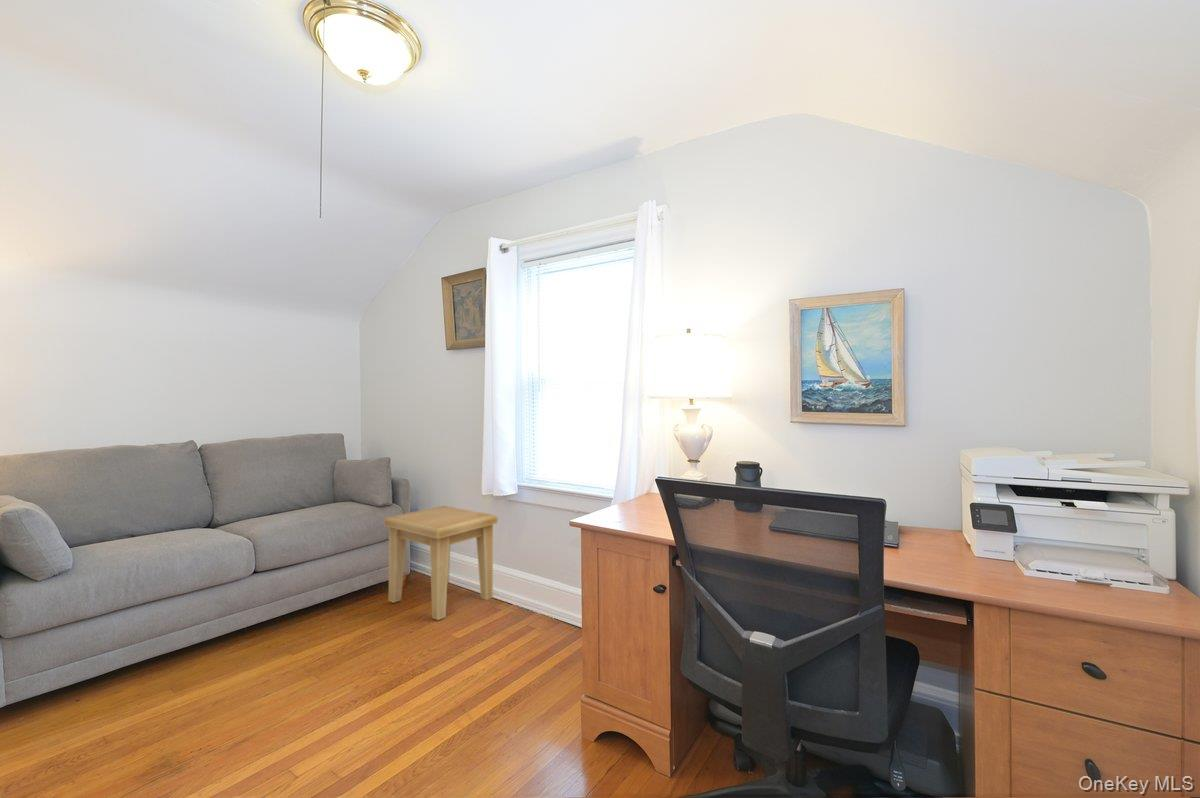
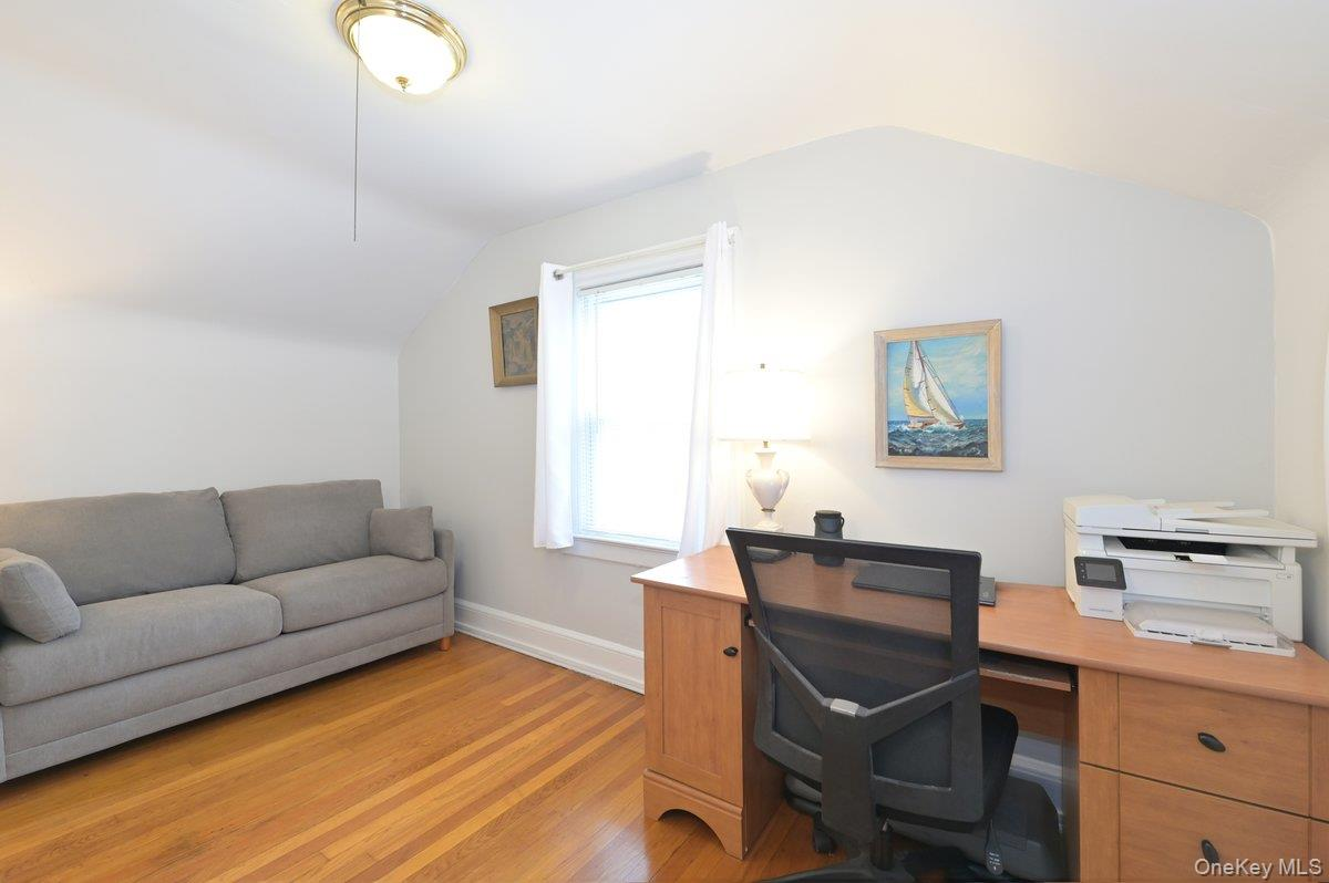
- side table (441, 557)
